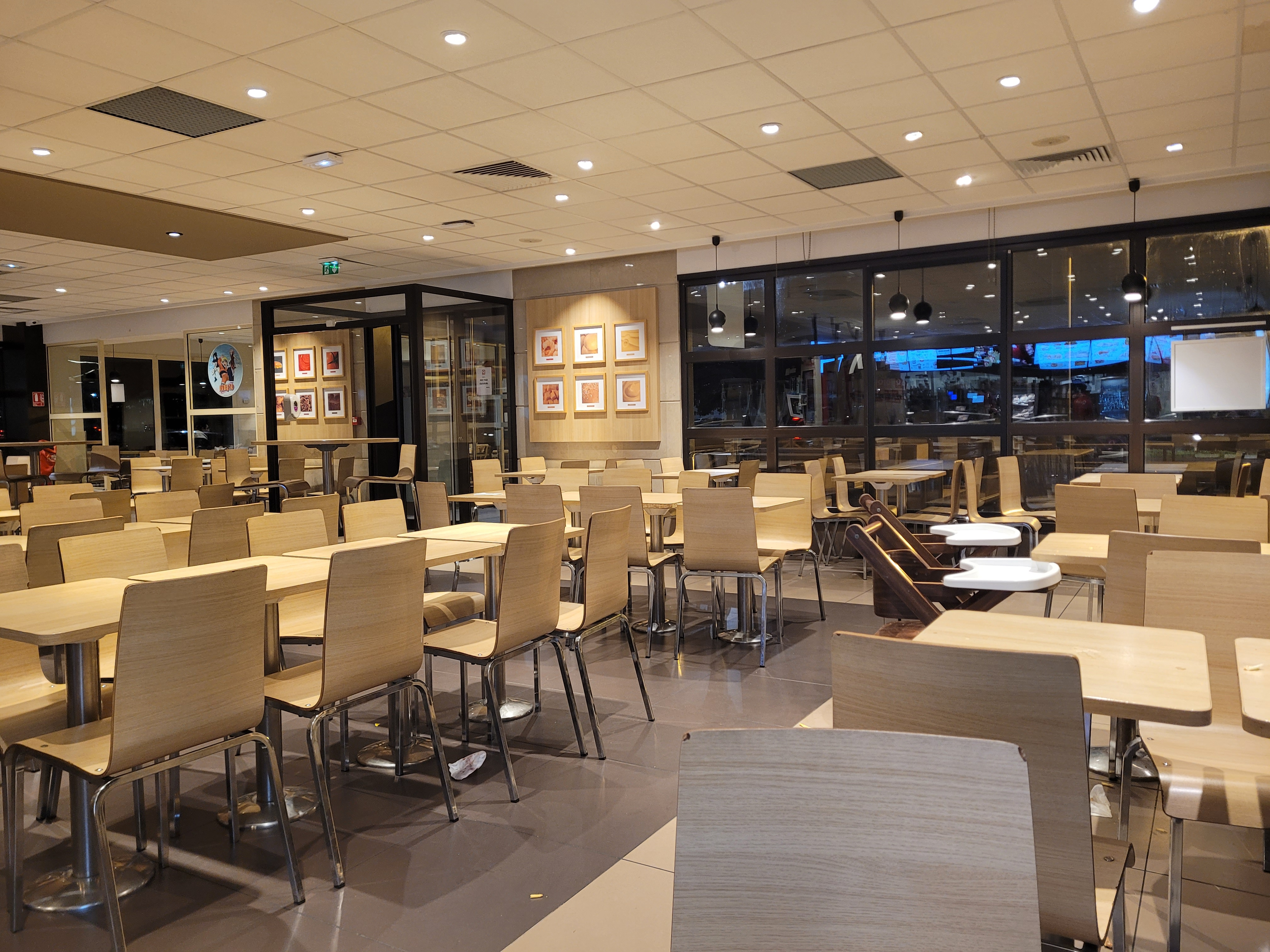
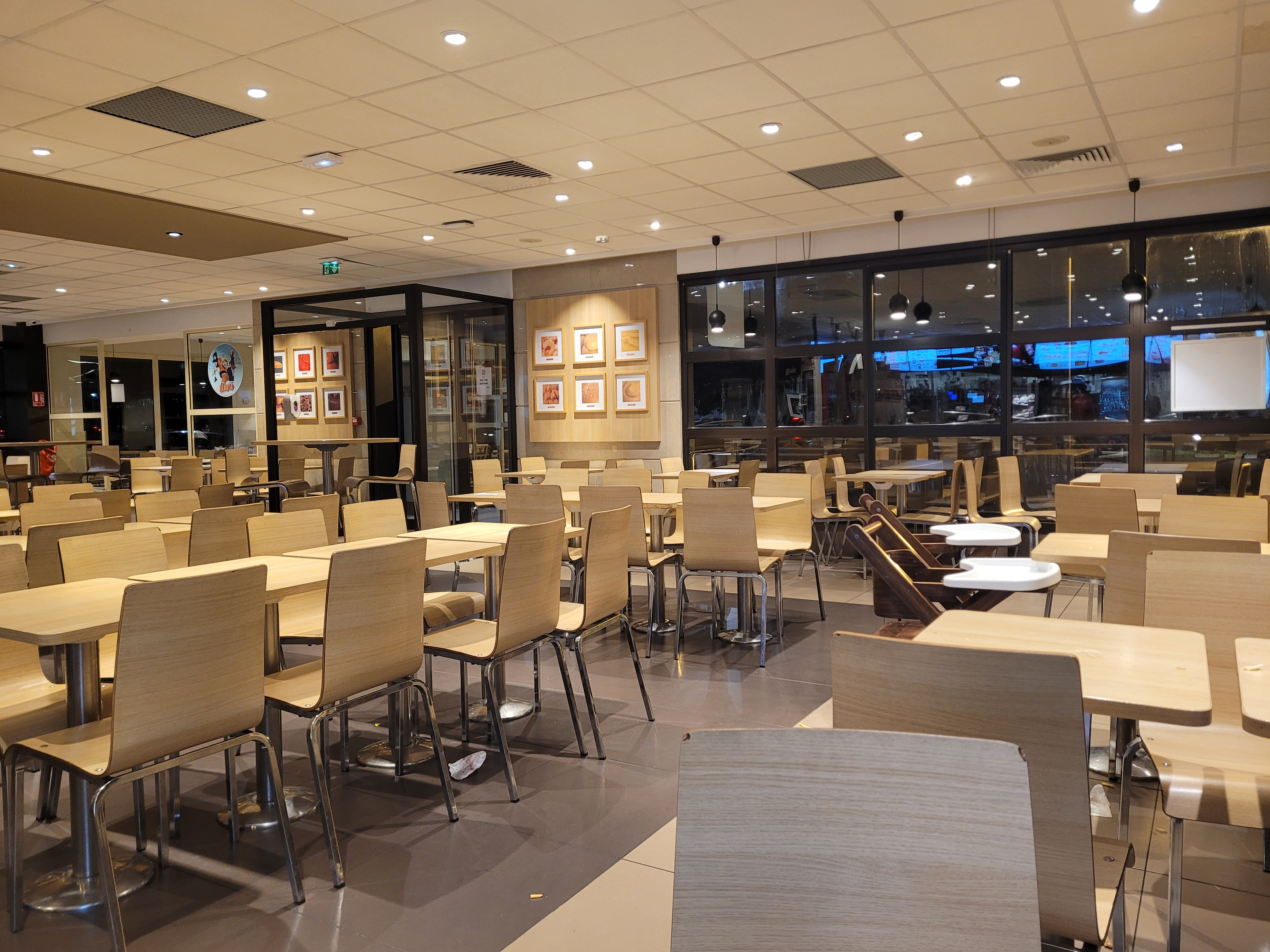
+ smoke detector (603, 239)
